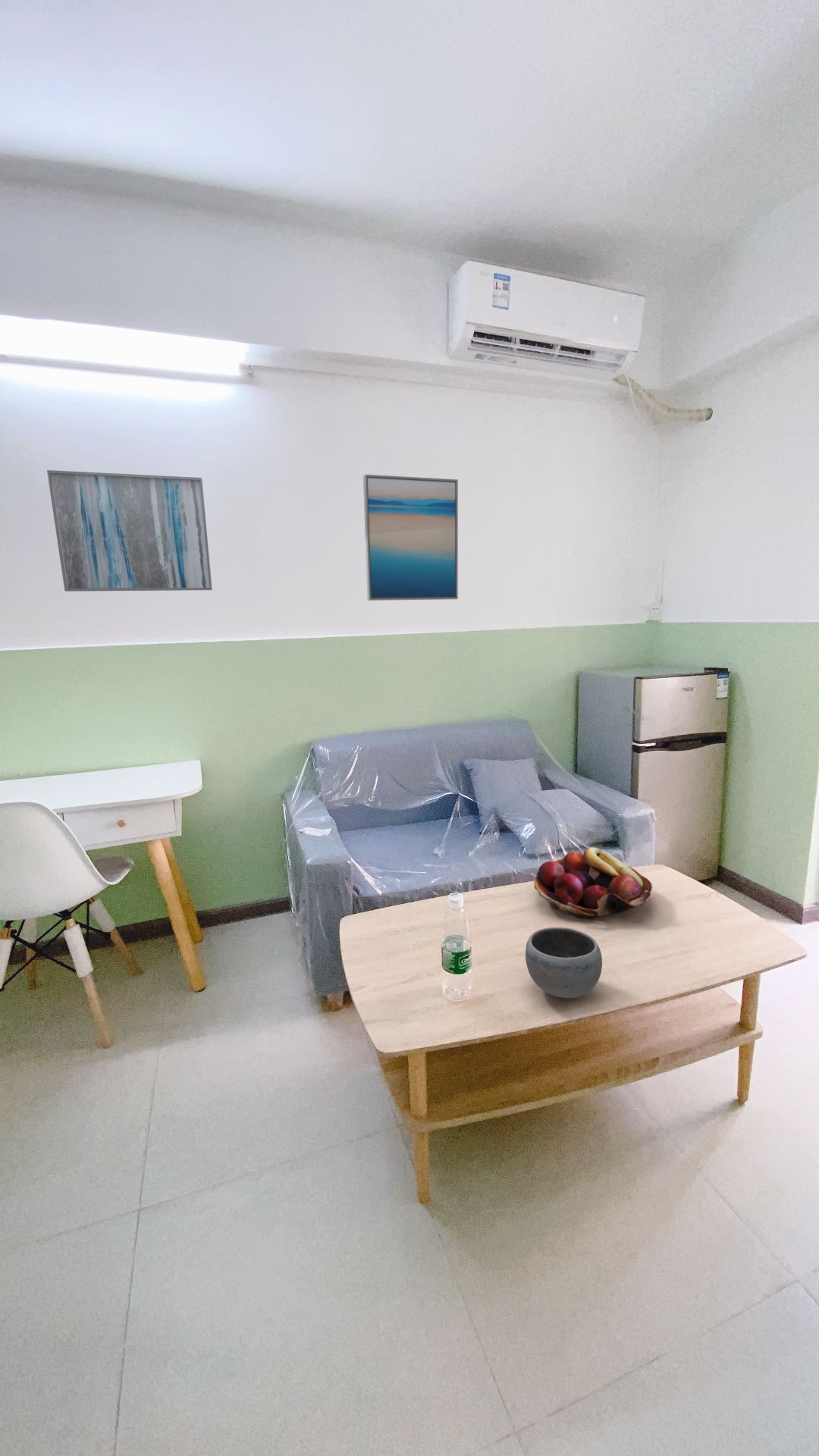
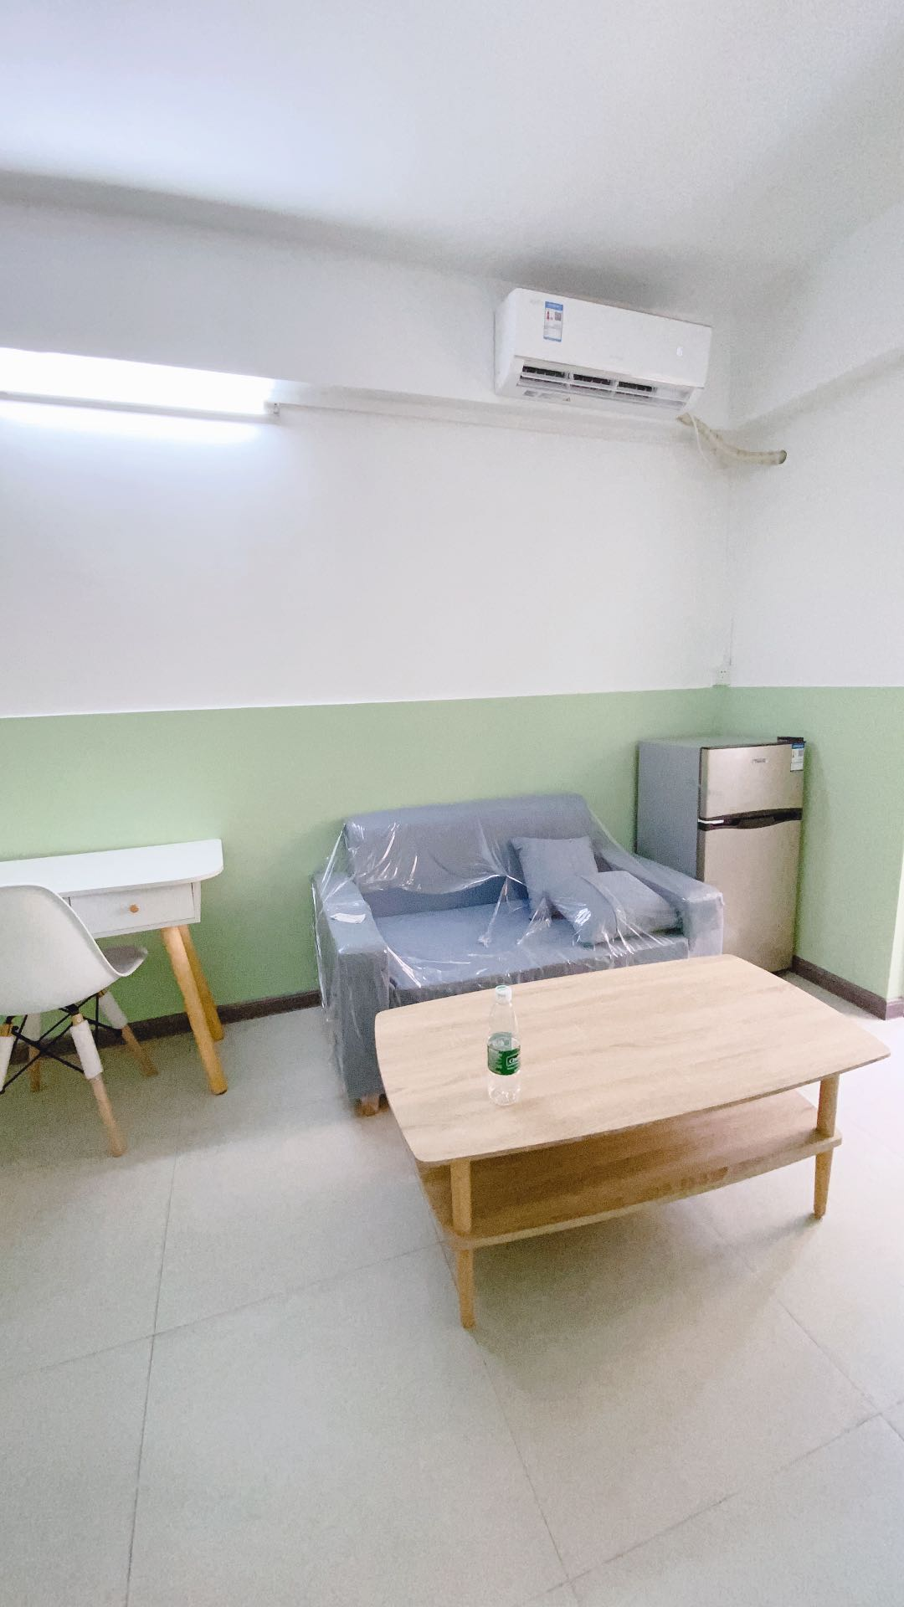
- wall art (412, 540)
- fruit basket (592, 879)
- bowl (563, 965)
- wall art (134, 534)
